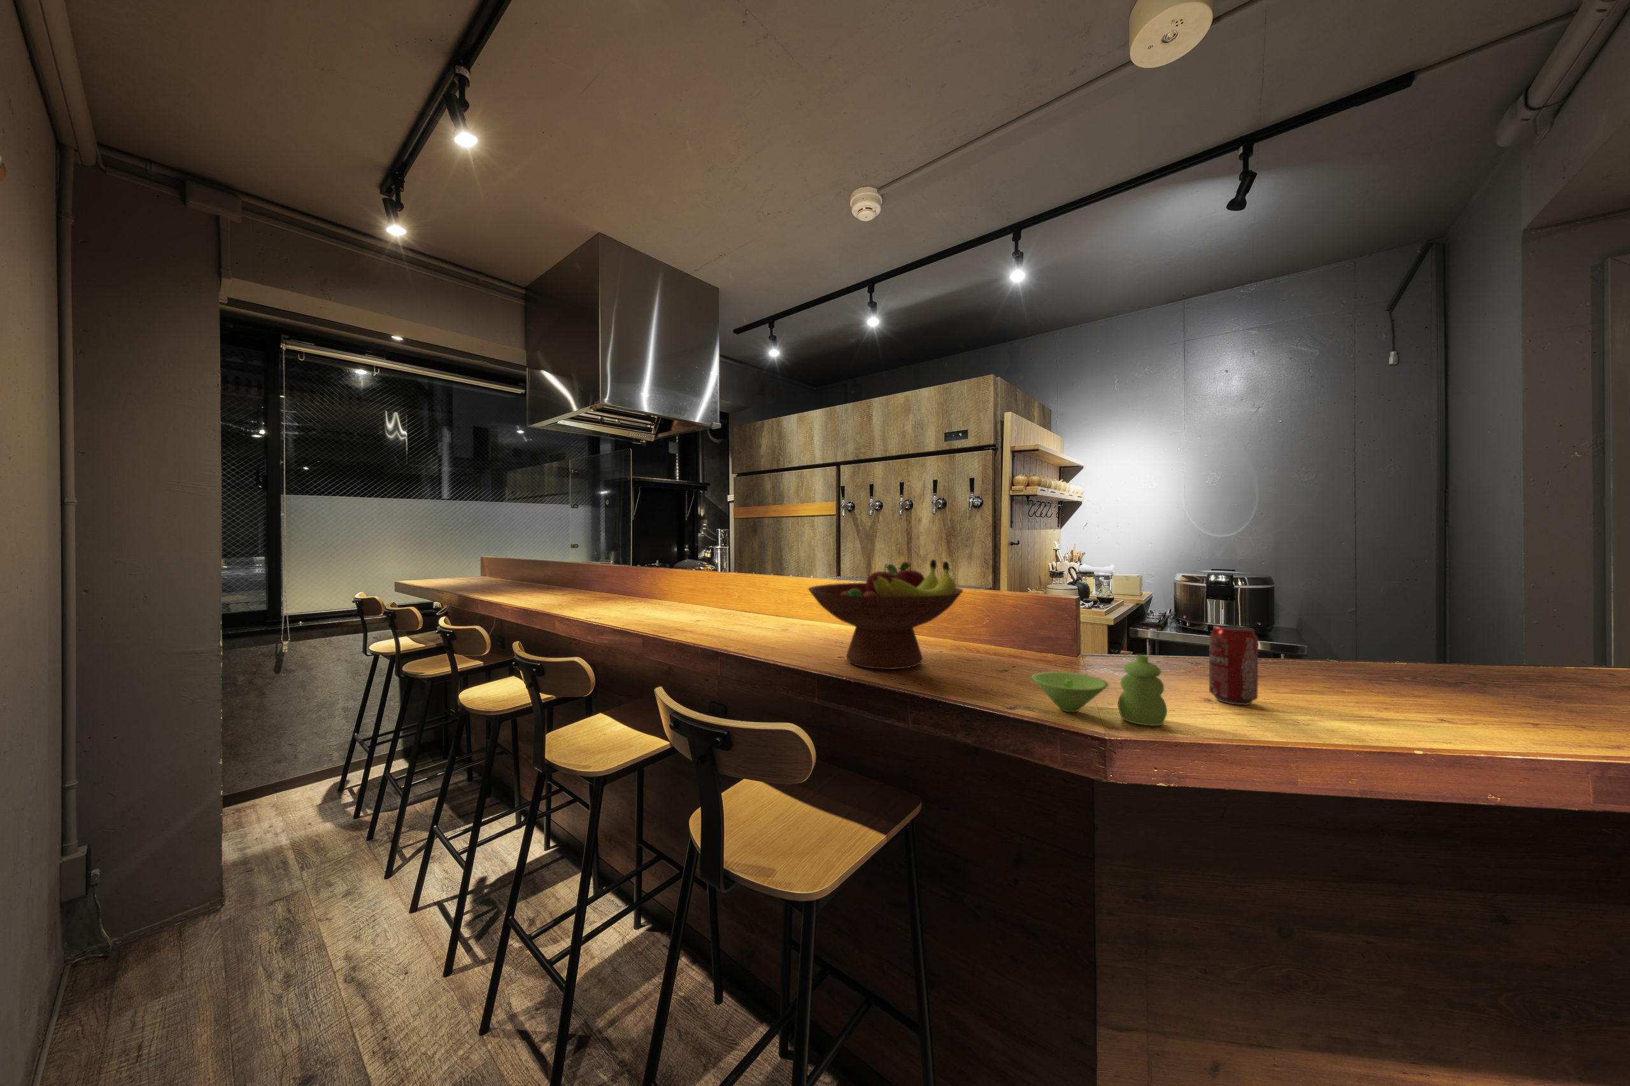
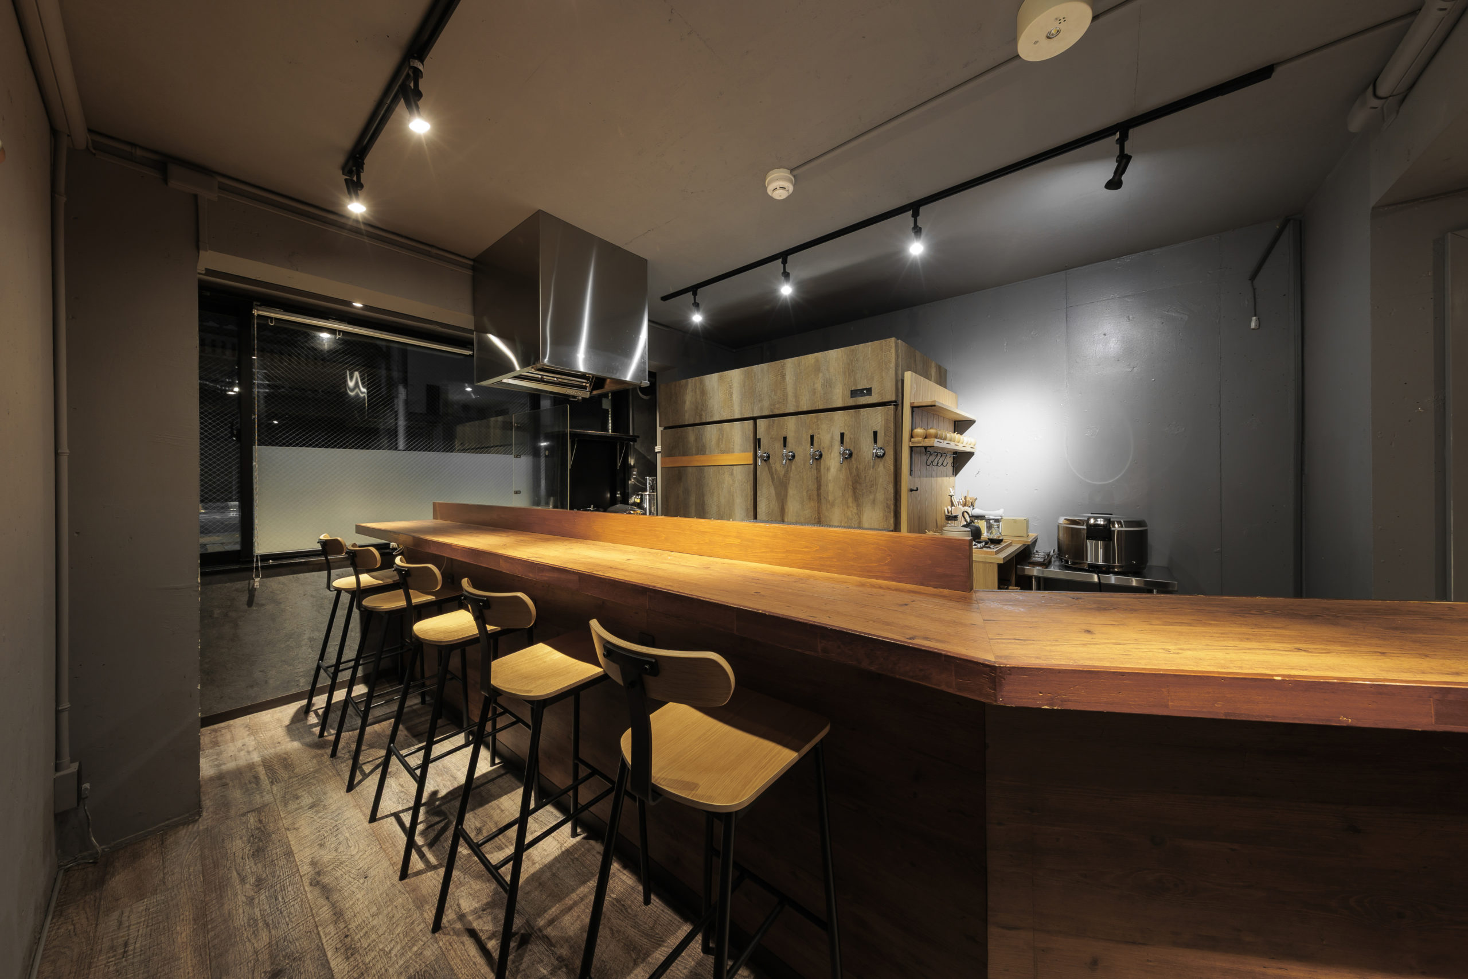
- fruit bowl (884, 611)
- beverage can (1232, 664)
- condiment set (1095, 682)
